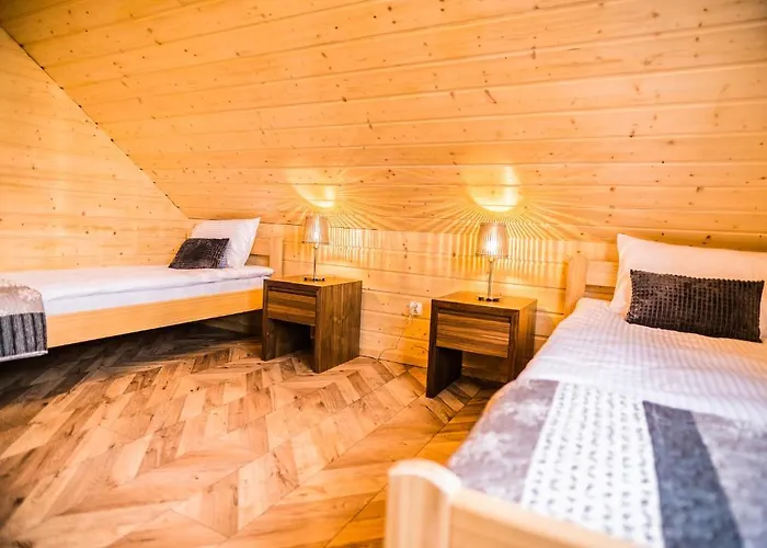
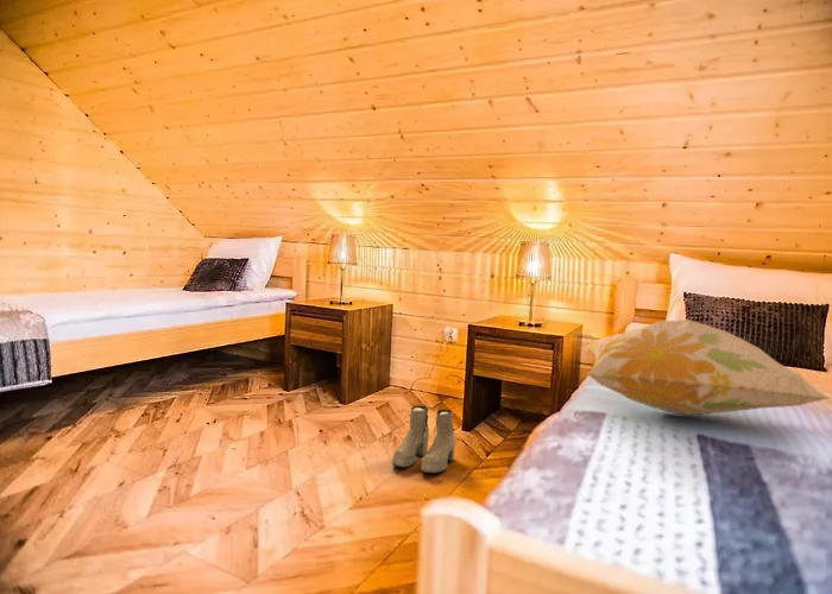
+ boots (426, 436)
+ decorative pillow (682, 366)
